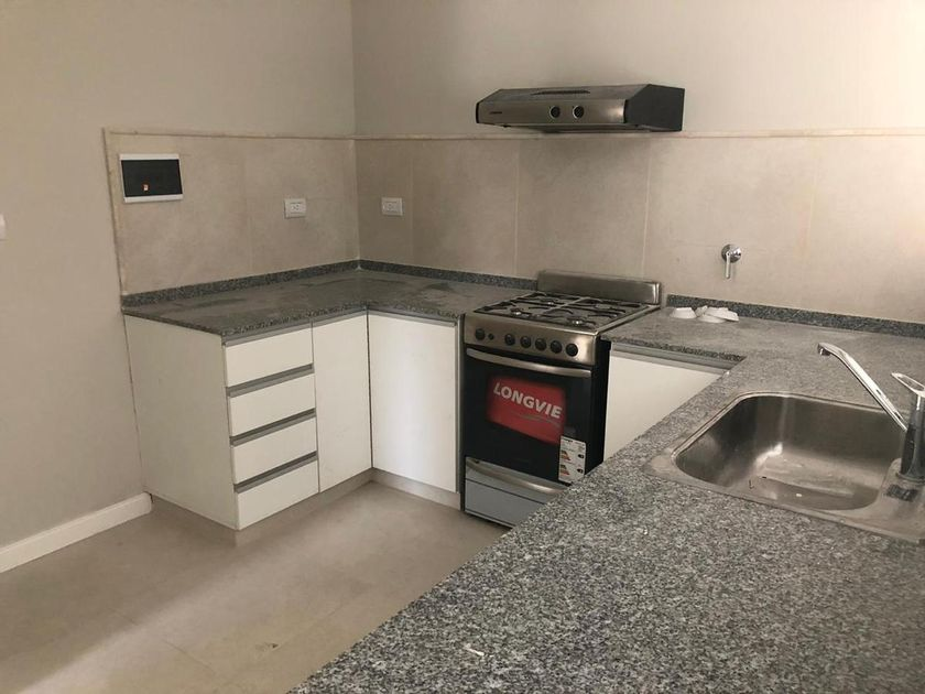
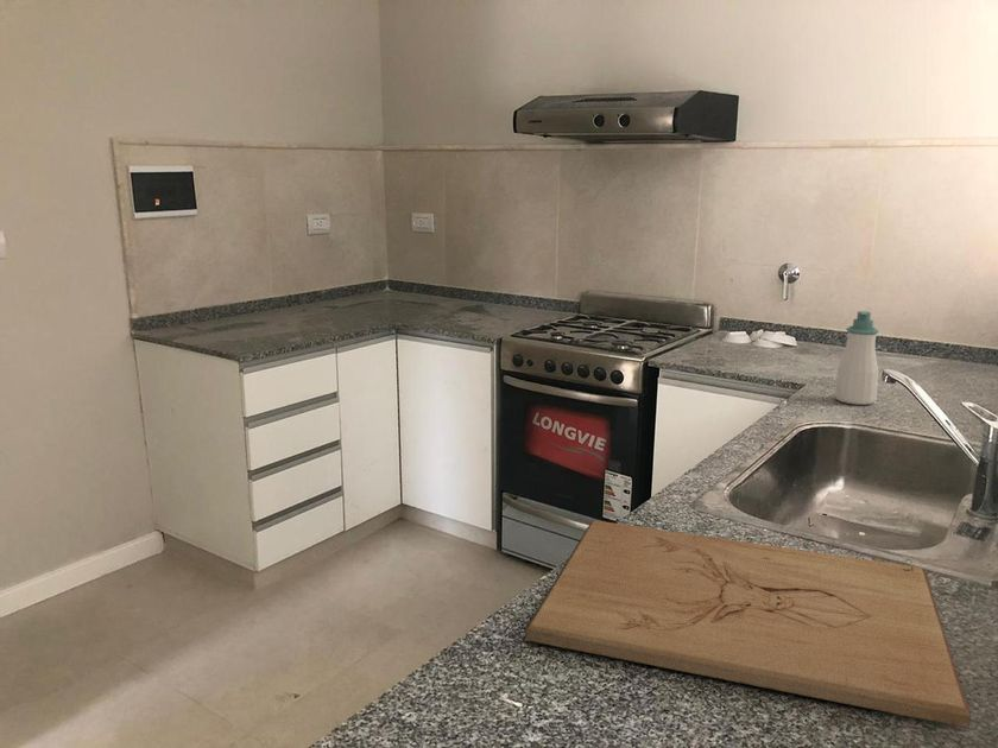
+ cutting board (739, 600)
+ soap bottle (859, 356)
